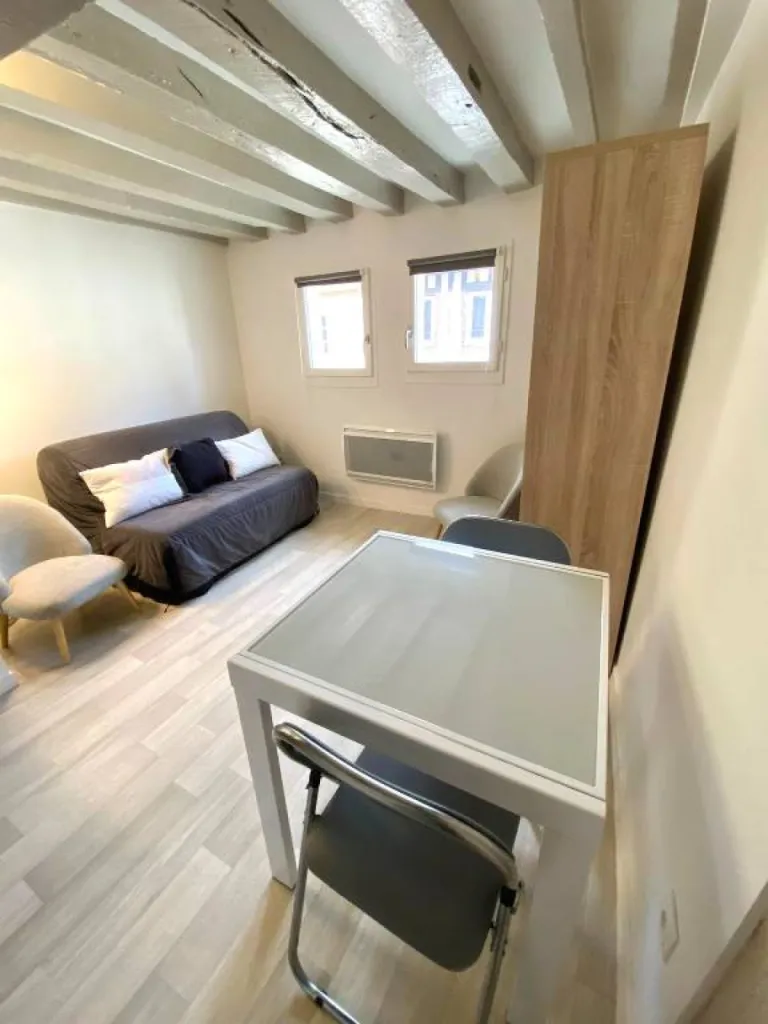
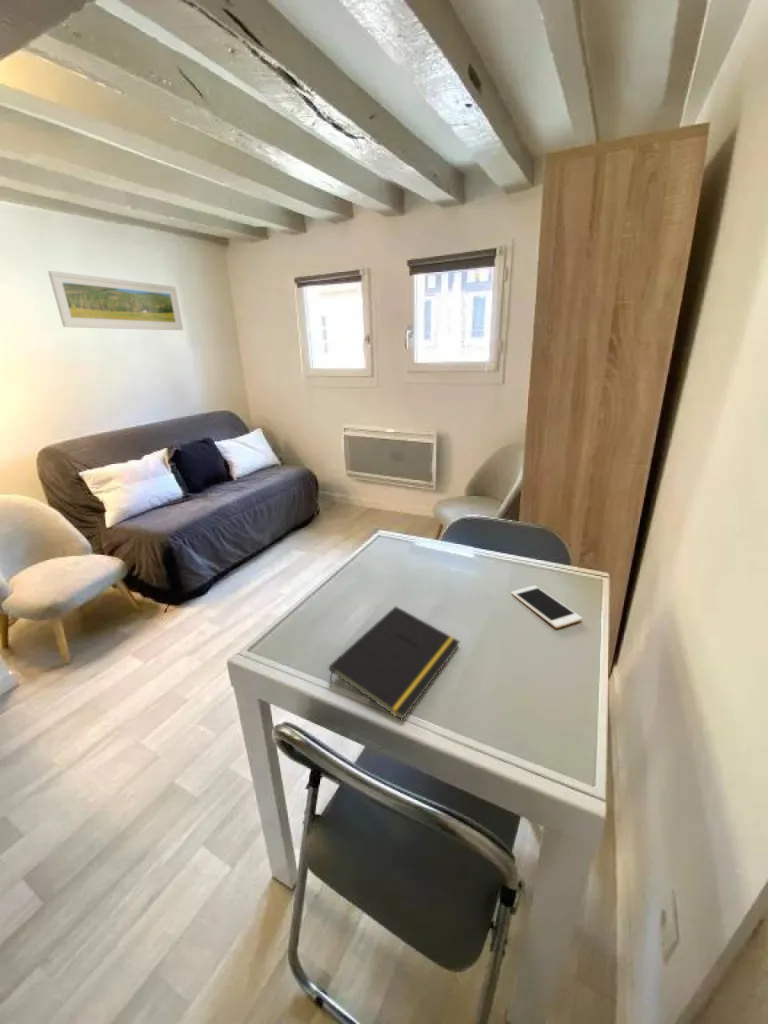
+ notepad (398, 655)
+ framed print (125, 304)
+ cell phone (544, 605)
